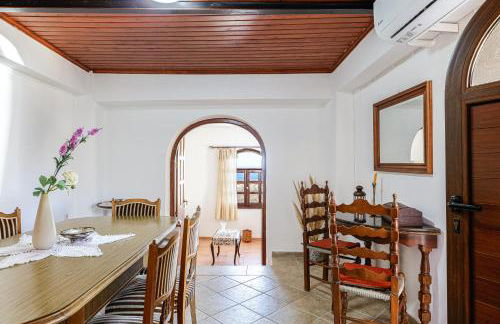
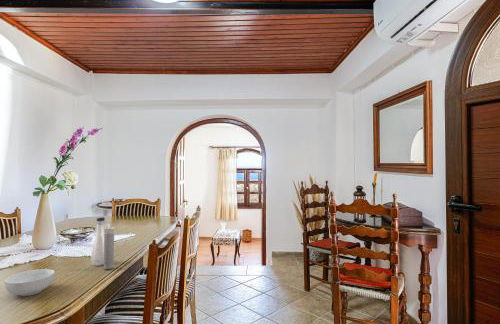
+ water bottle (102, 241)
+ cereal bowl (30, 283)
